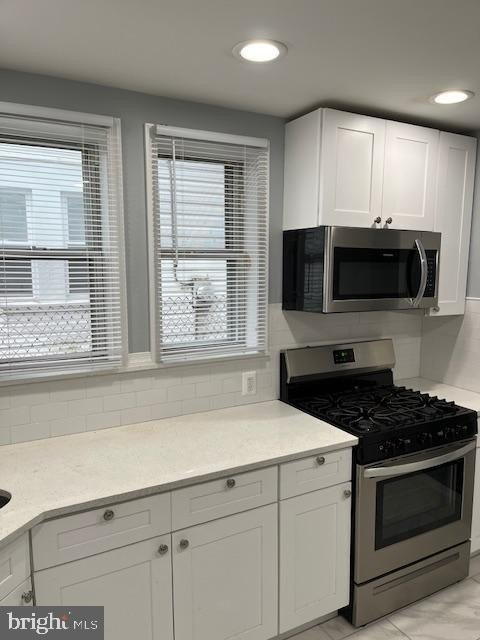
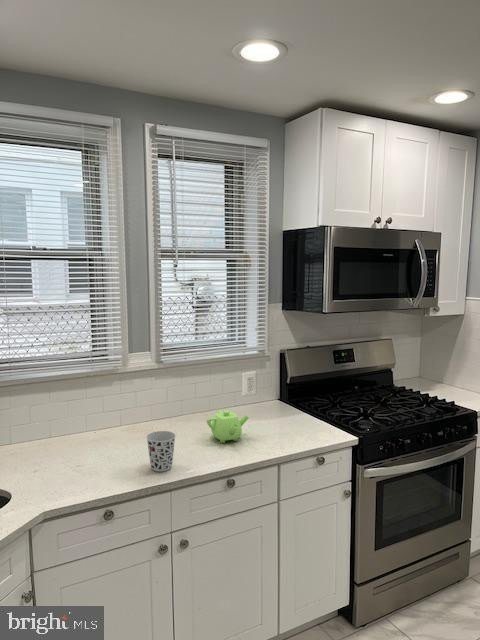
+ teapot (228, 425)
+ cup (161, 451)
